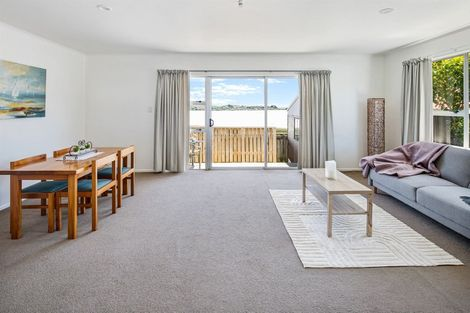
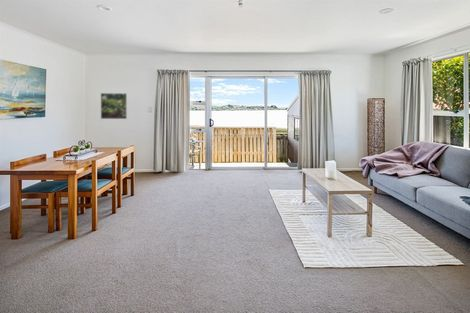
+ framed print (113, 106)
